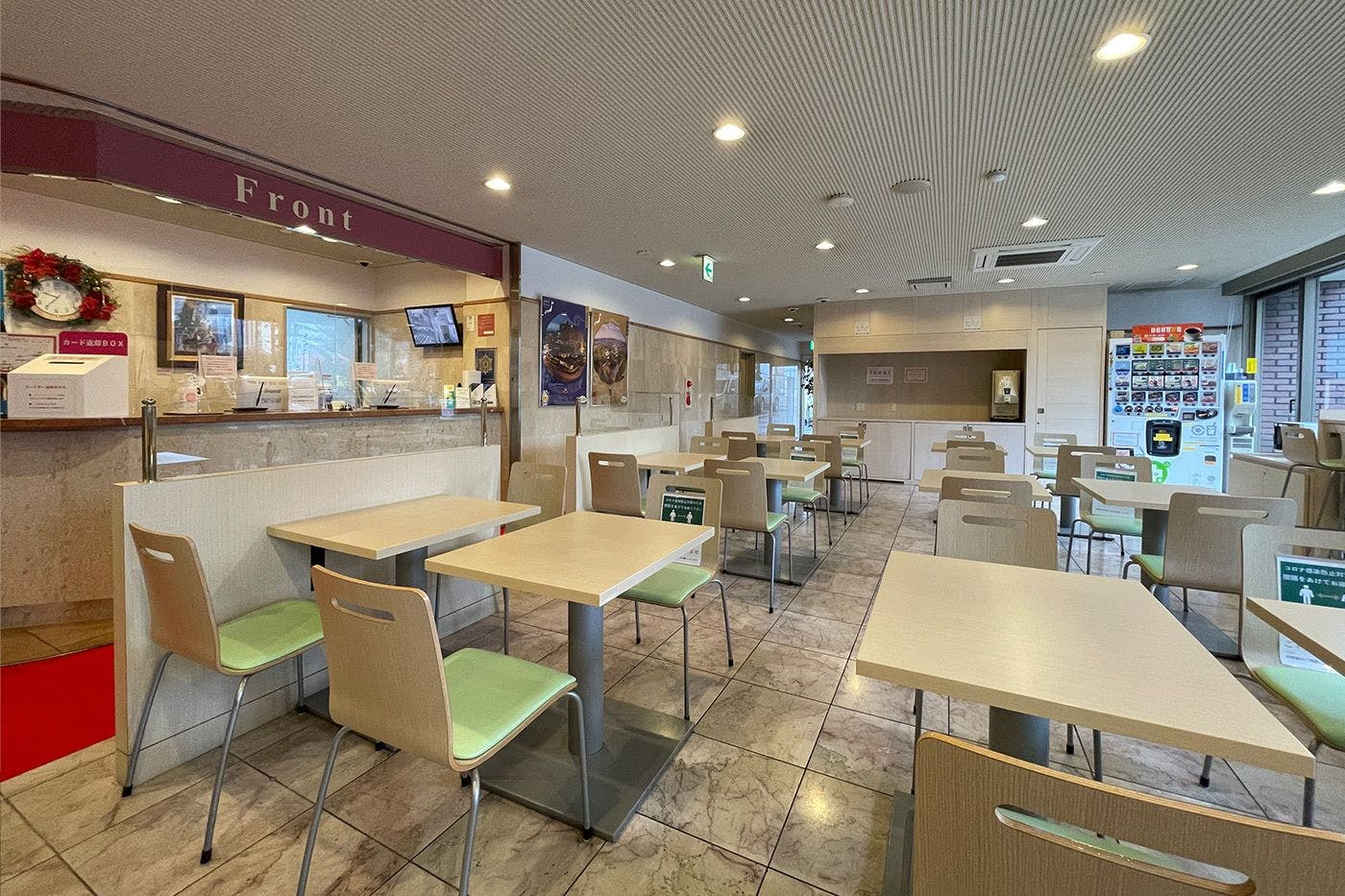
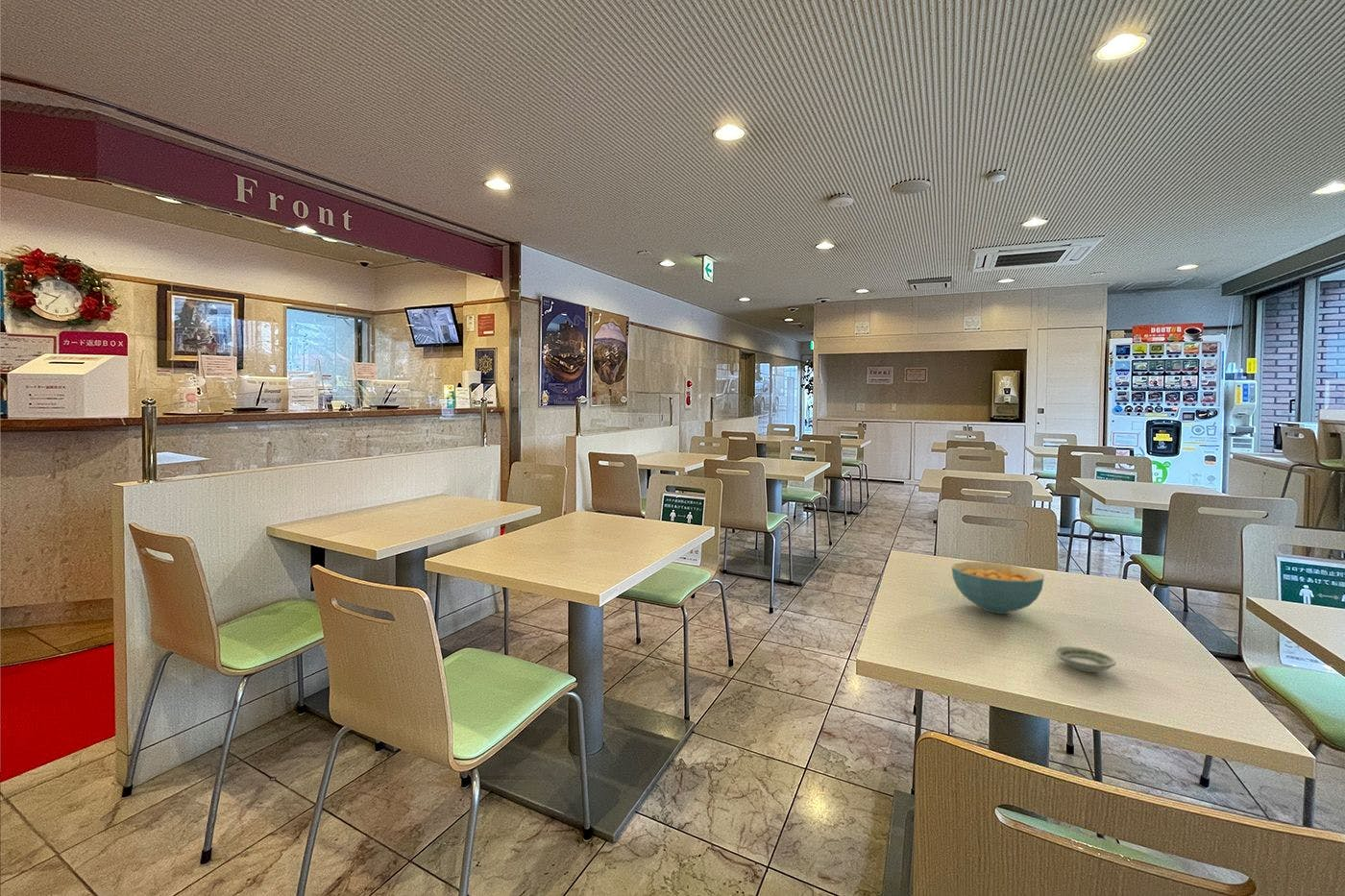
+ saucer (1084, 661)
+ cereal bowl (995, 590)
